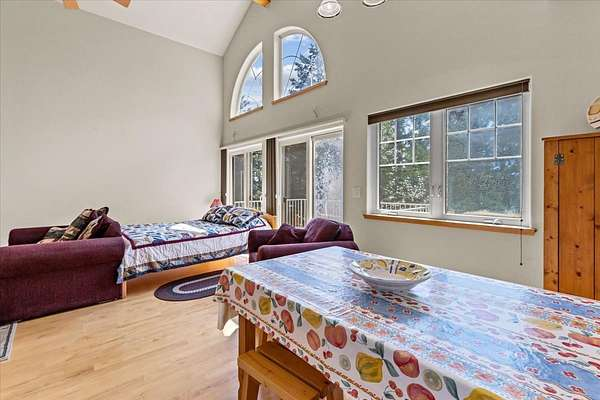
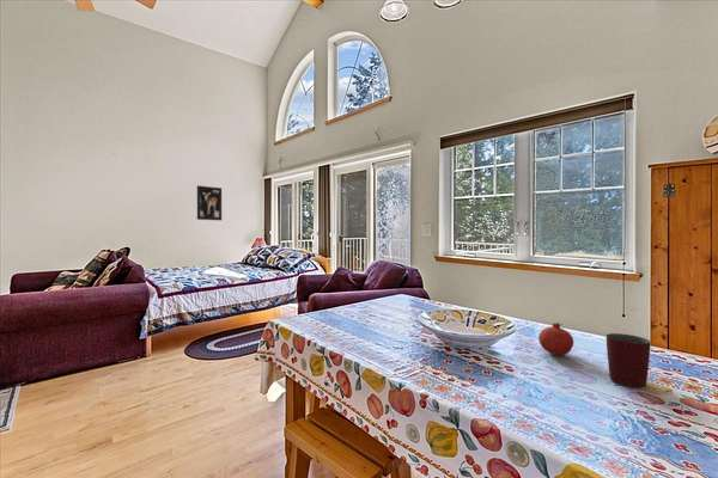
+ wall art (209, 203)
+ fruit (555, 337)
+ mug (627, 357)
